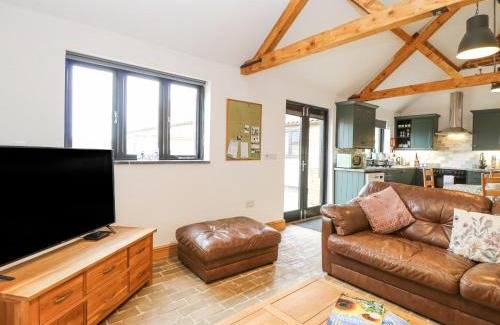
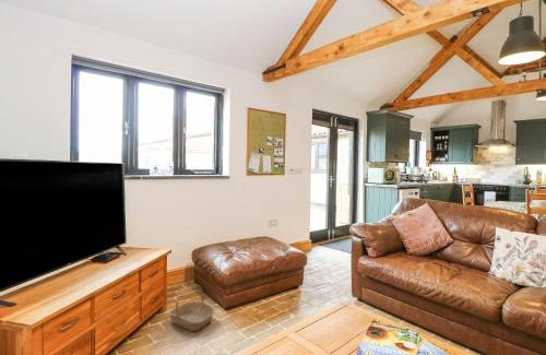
+ basket (191, 304)
